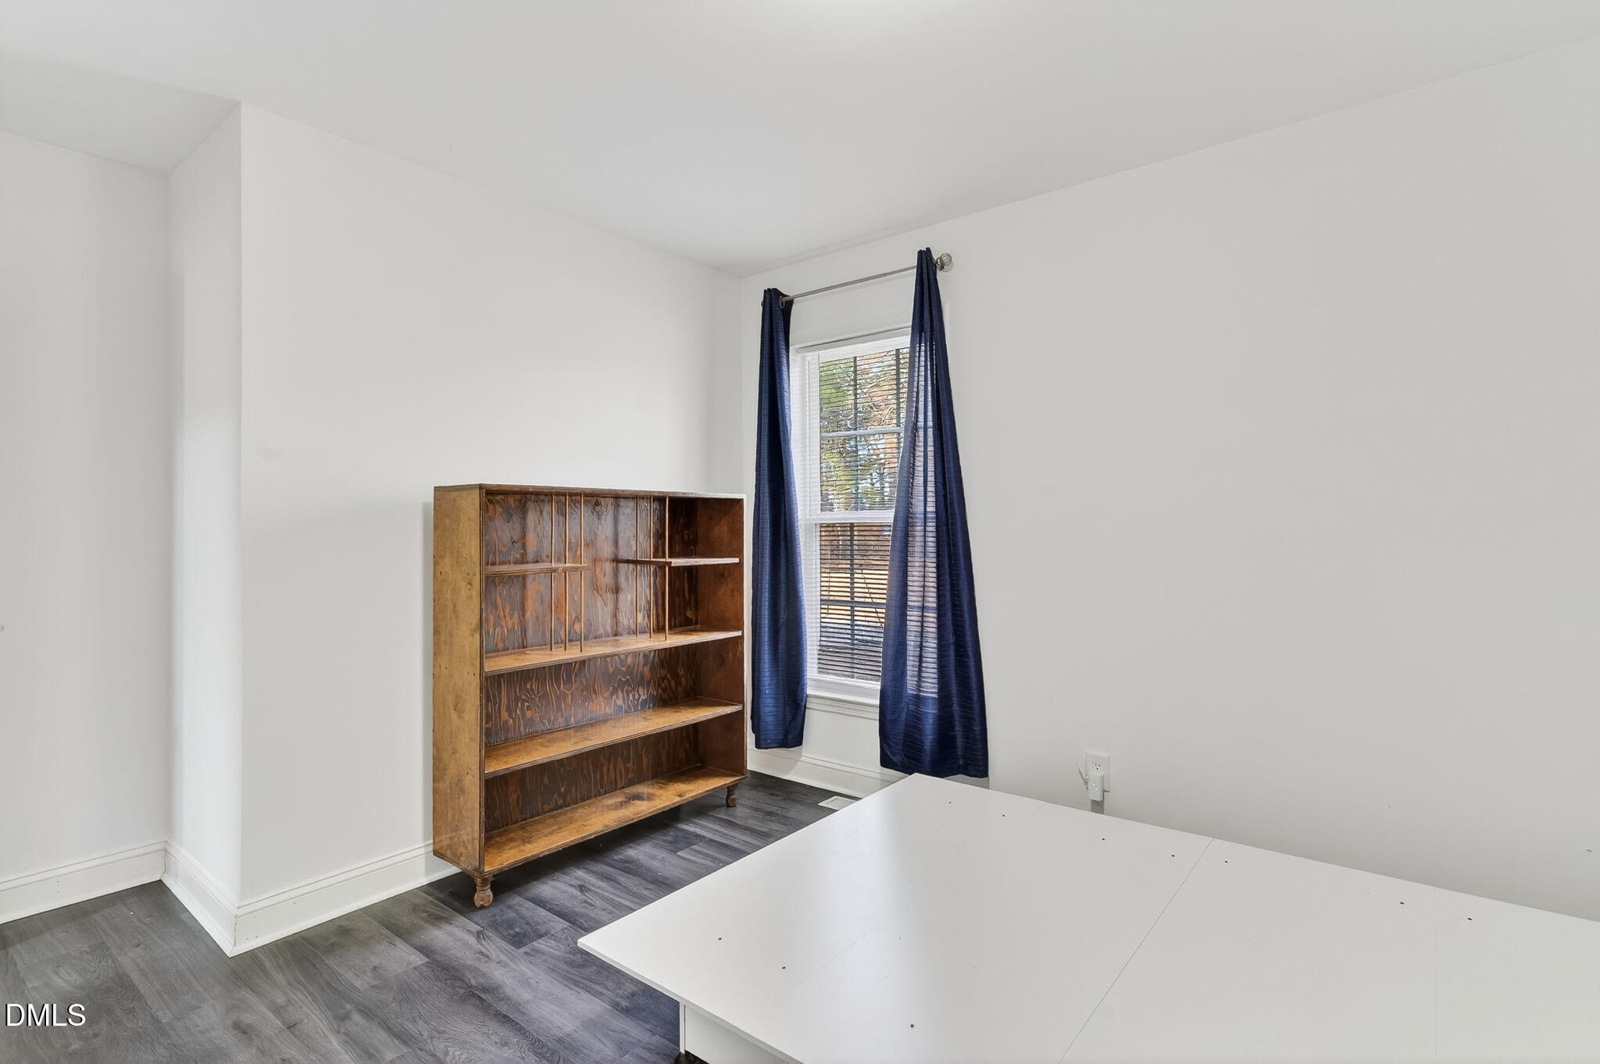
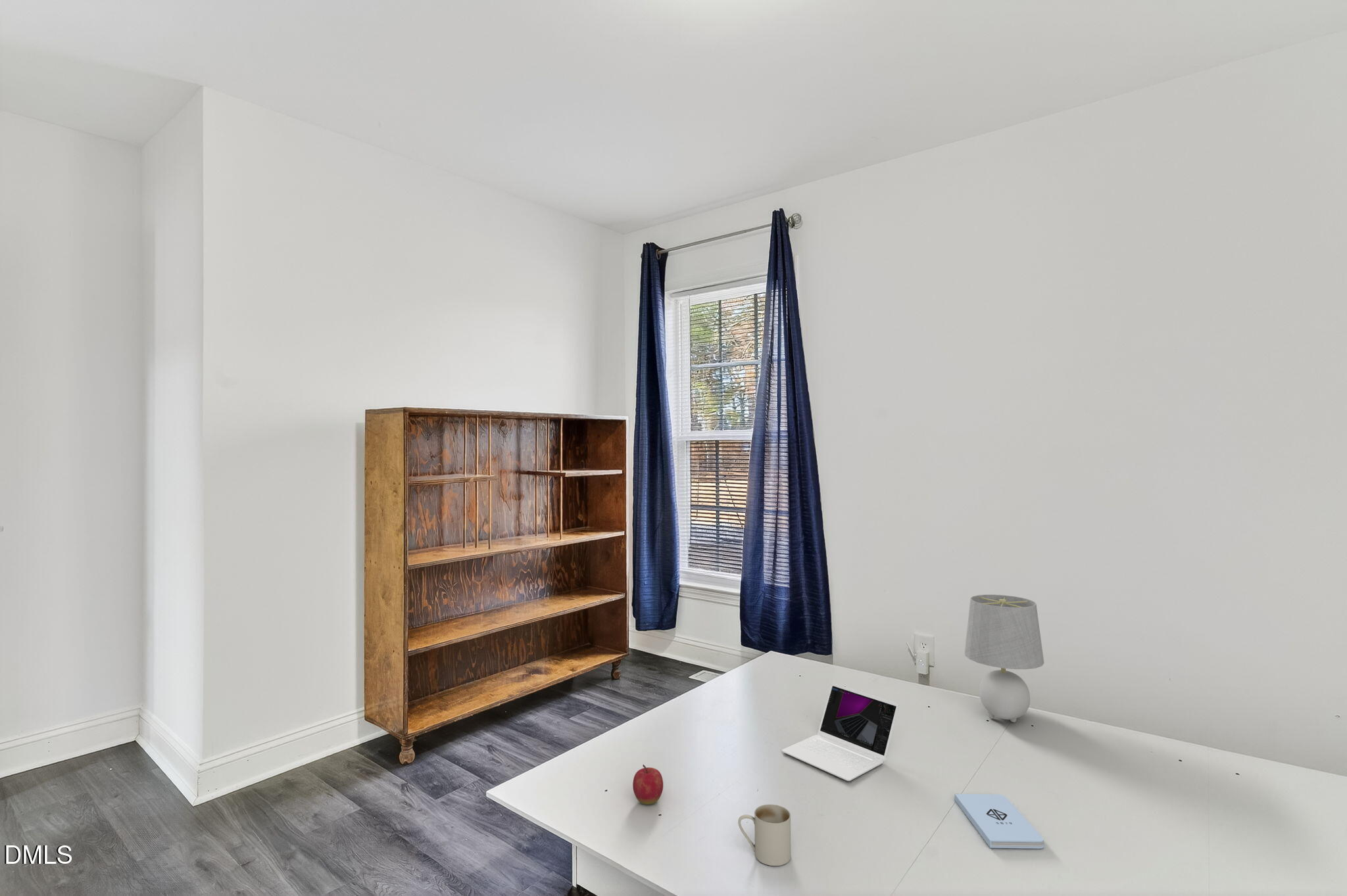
+ apple (648, 782)
+ notepad (997, 819)
+ table lamp (1003, 658)
+ laptop (840, 724)
+ mug (764, 834)
